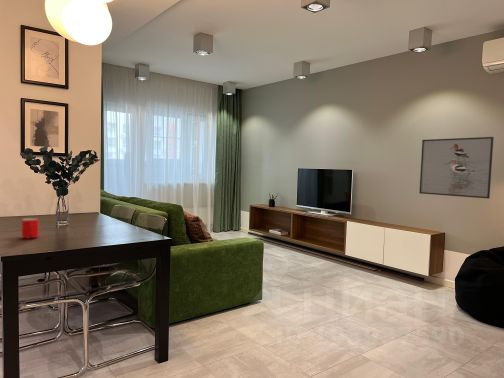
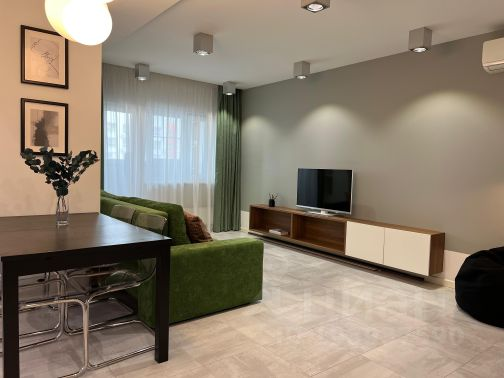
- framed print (453, 167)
- cup (30, 229)
